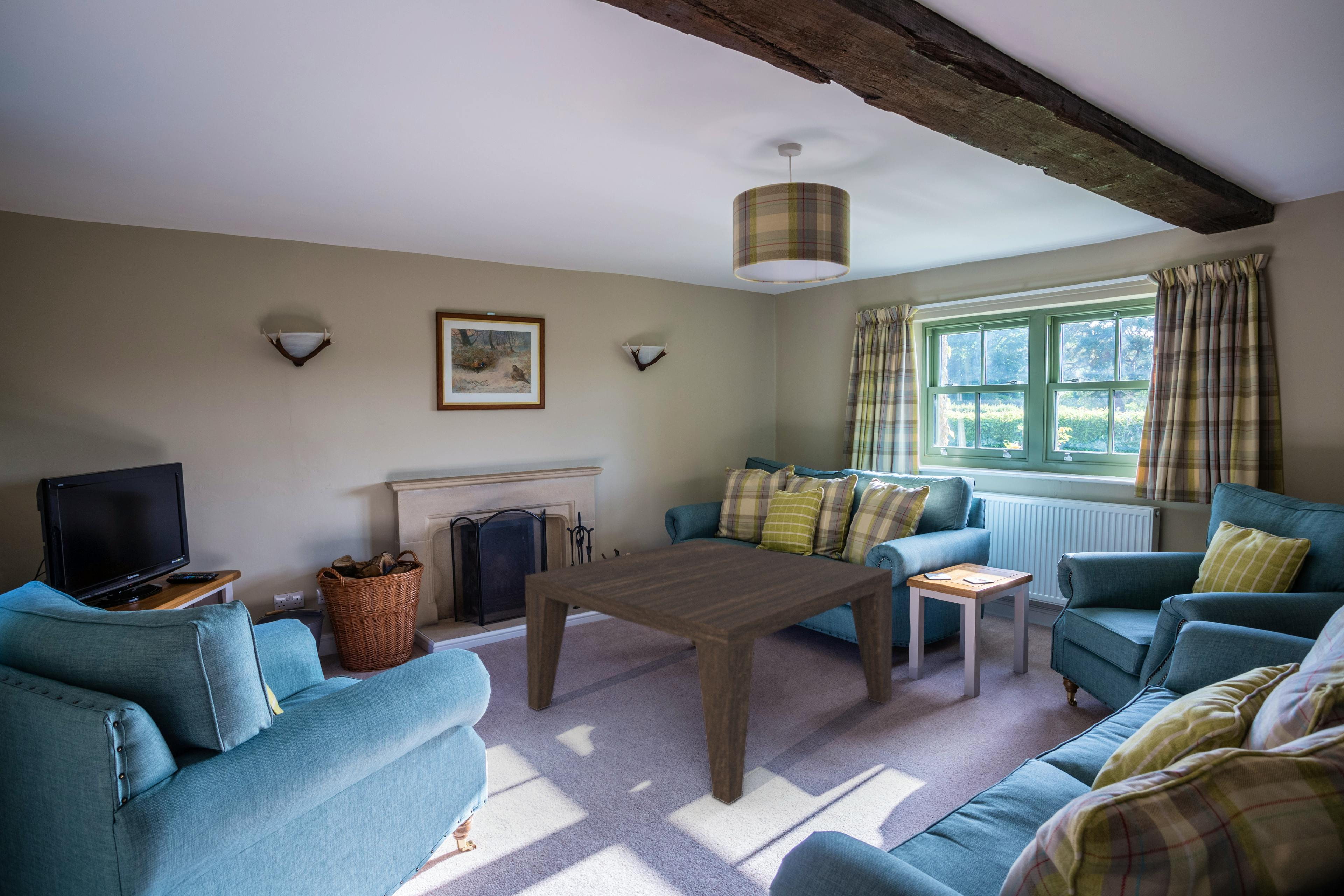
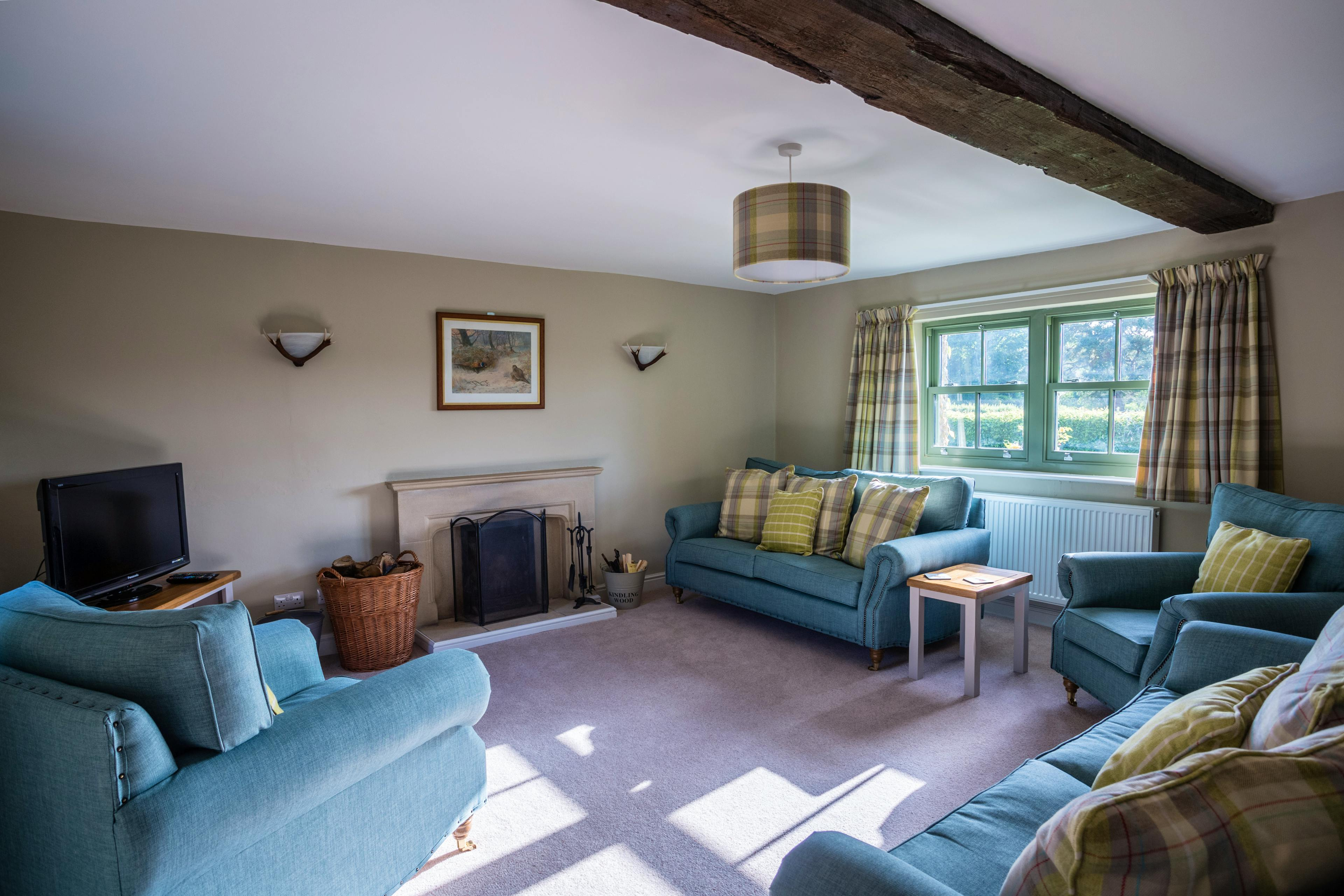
- coffee table (710, 638)
